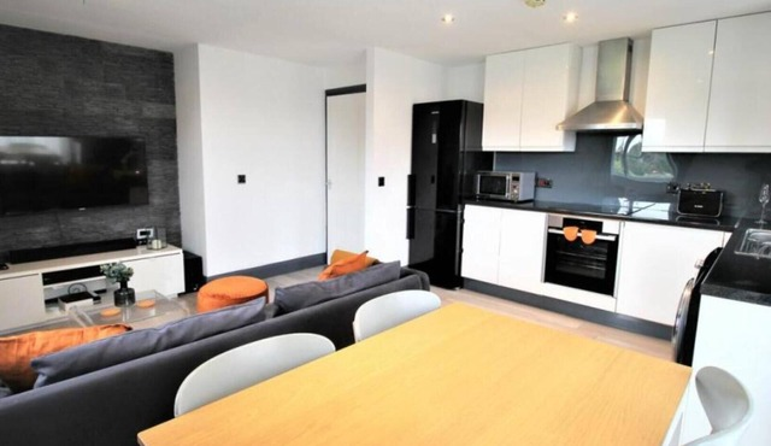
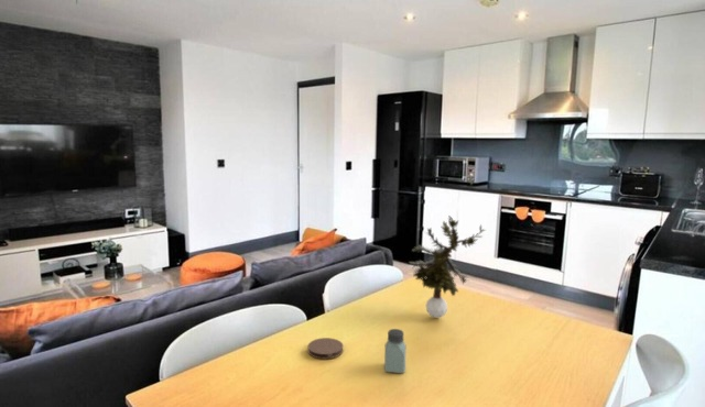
+ saltshaker (394, 350)
+ coaster (325, 348)
+ potted plant (446, 266)
